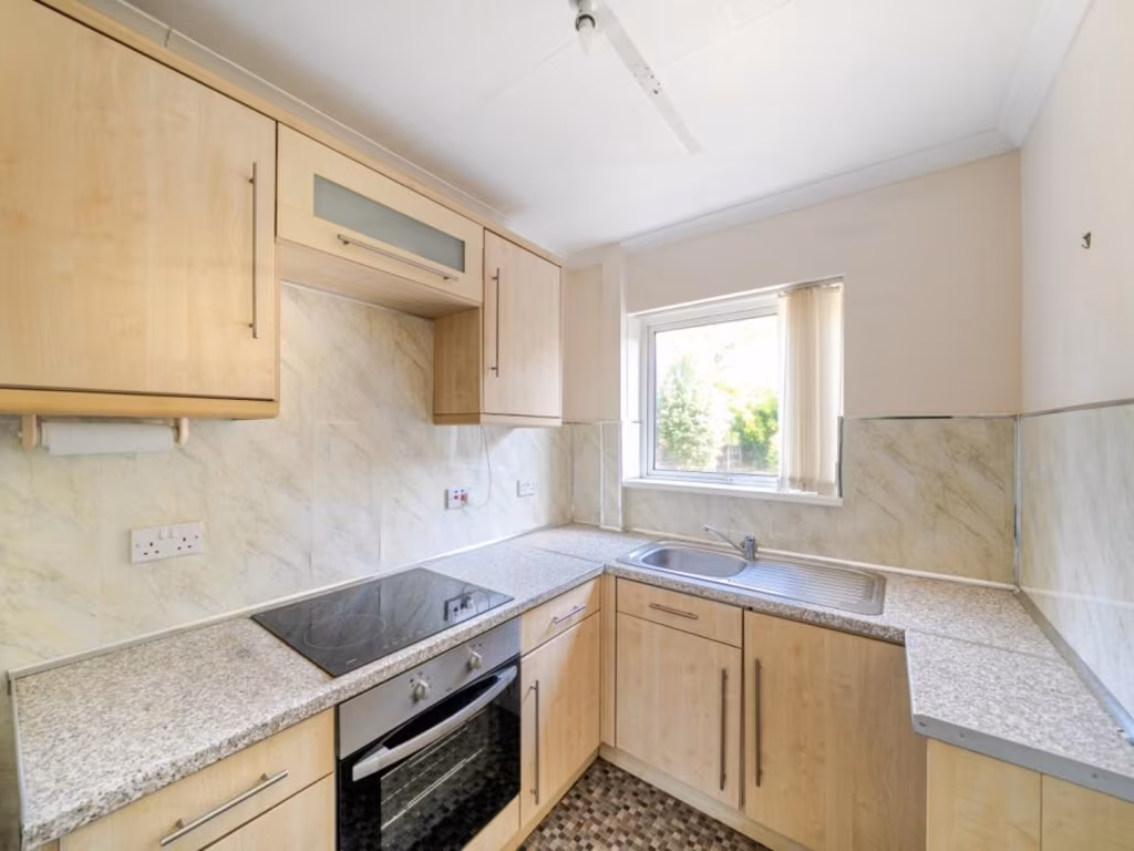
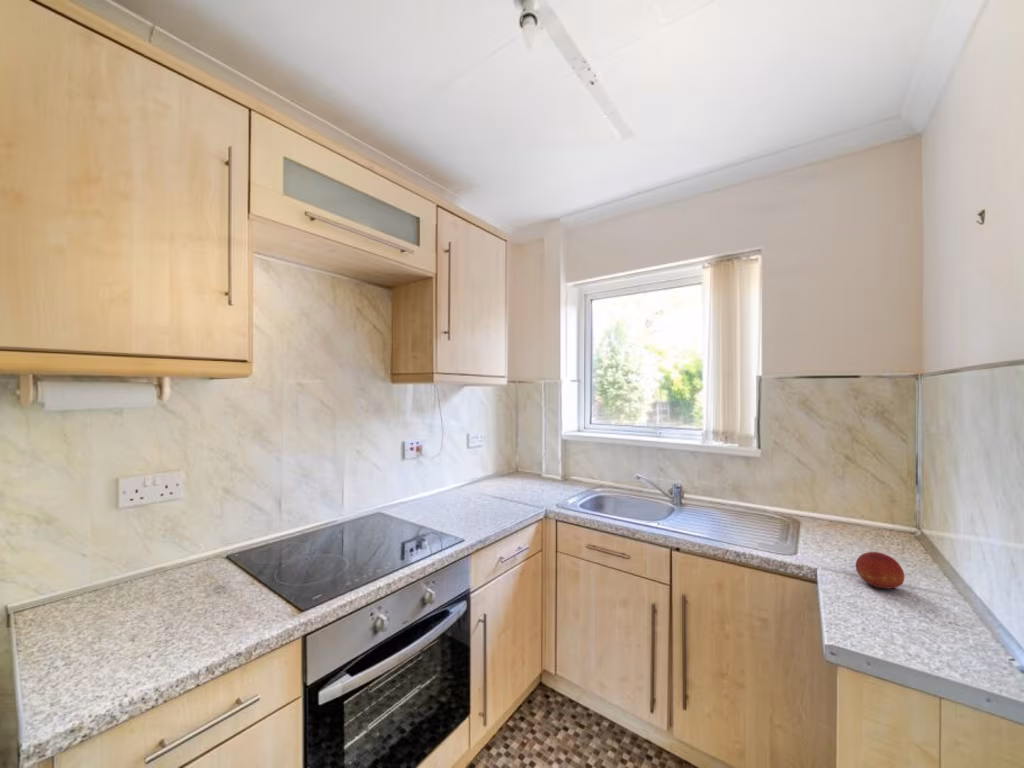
+ fruit (879, 569)
